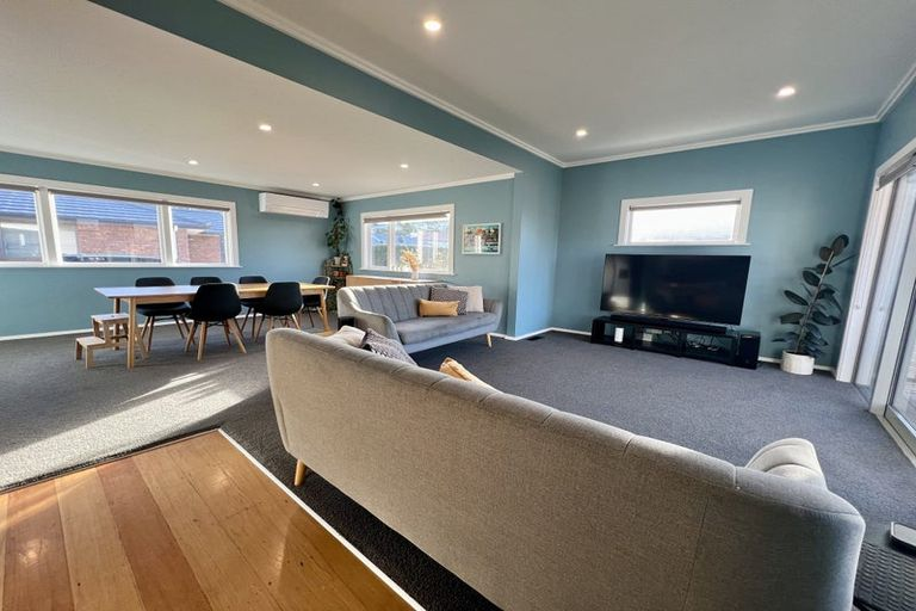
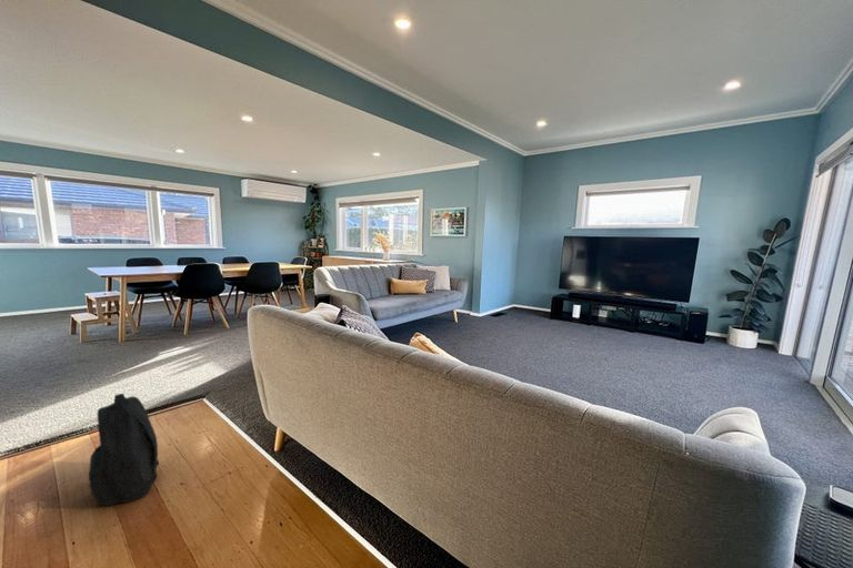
+ backpack (123, 442)
